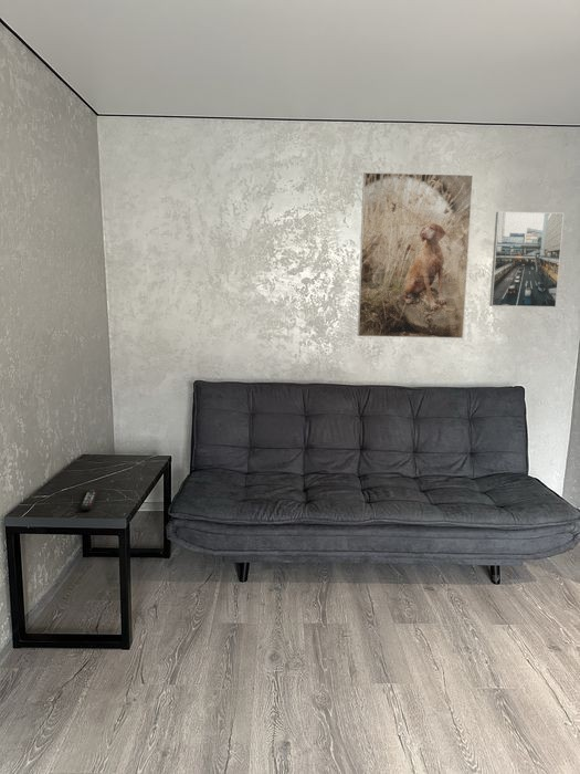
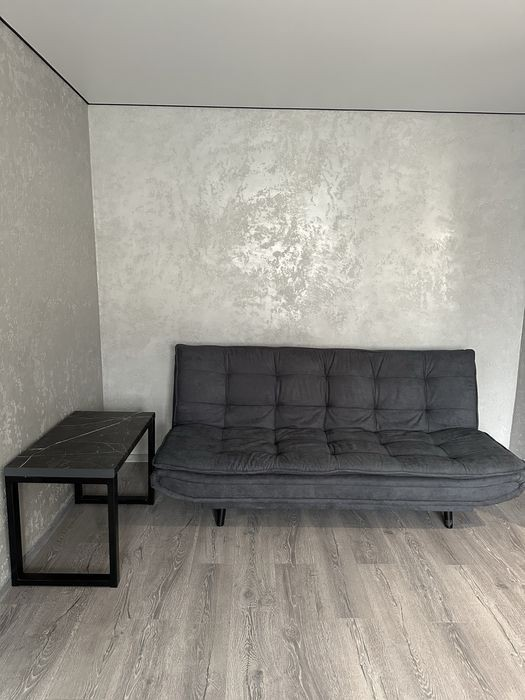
- remote control (89, 498)
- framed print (526, 260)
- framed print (413, 257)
